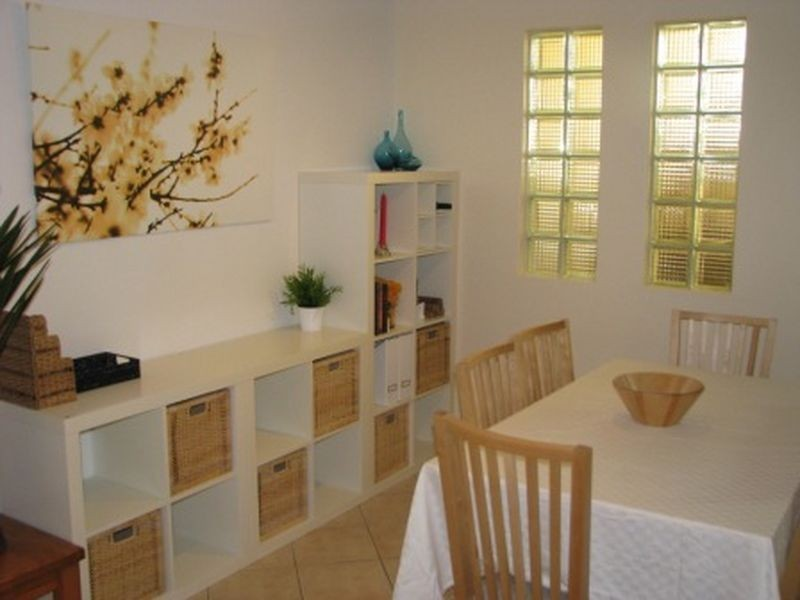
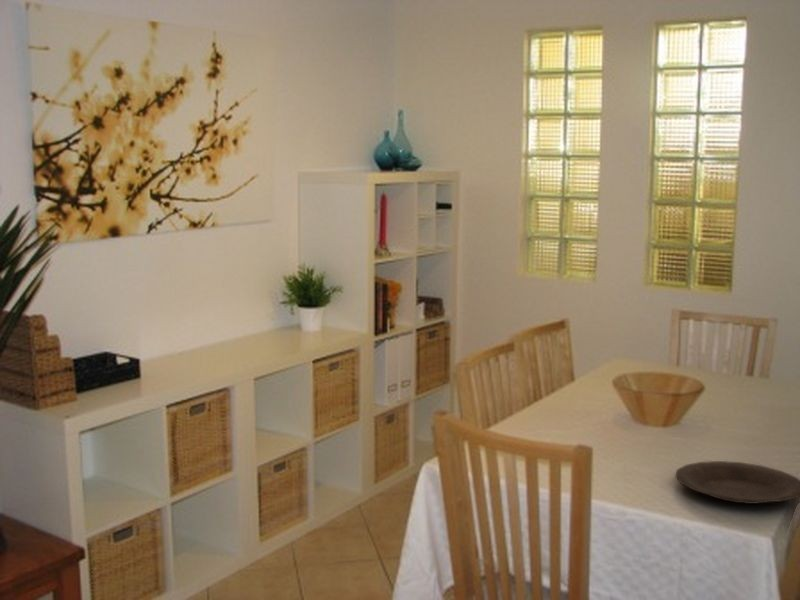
+ plate (738, 485)
